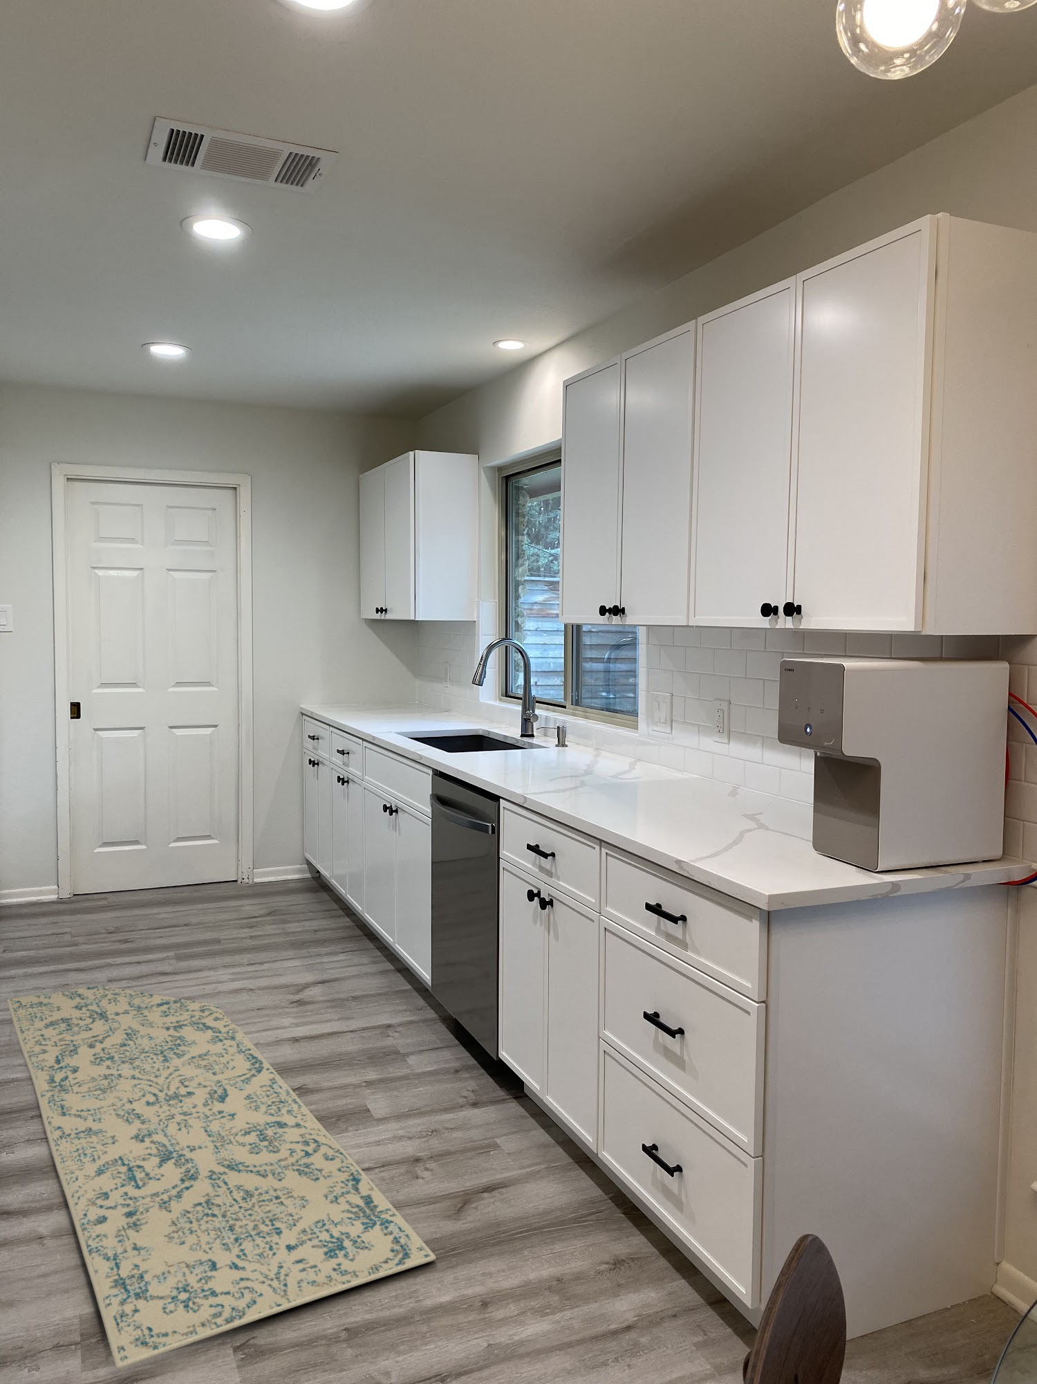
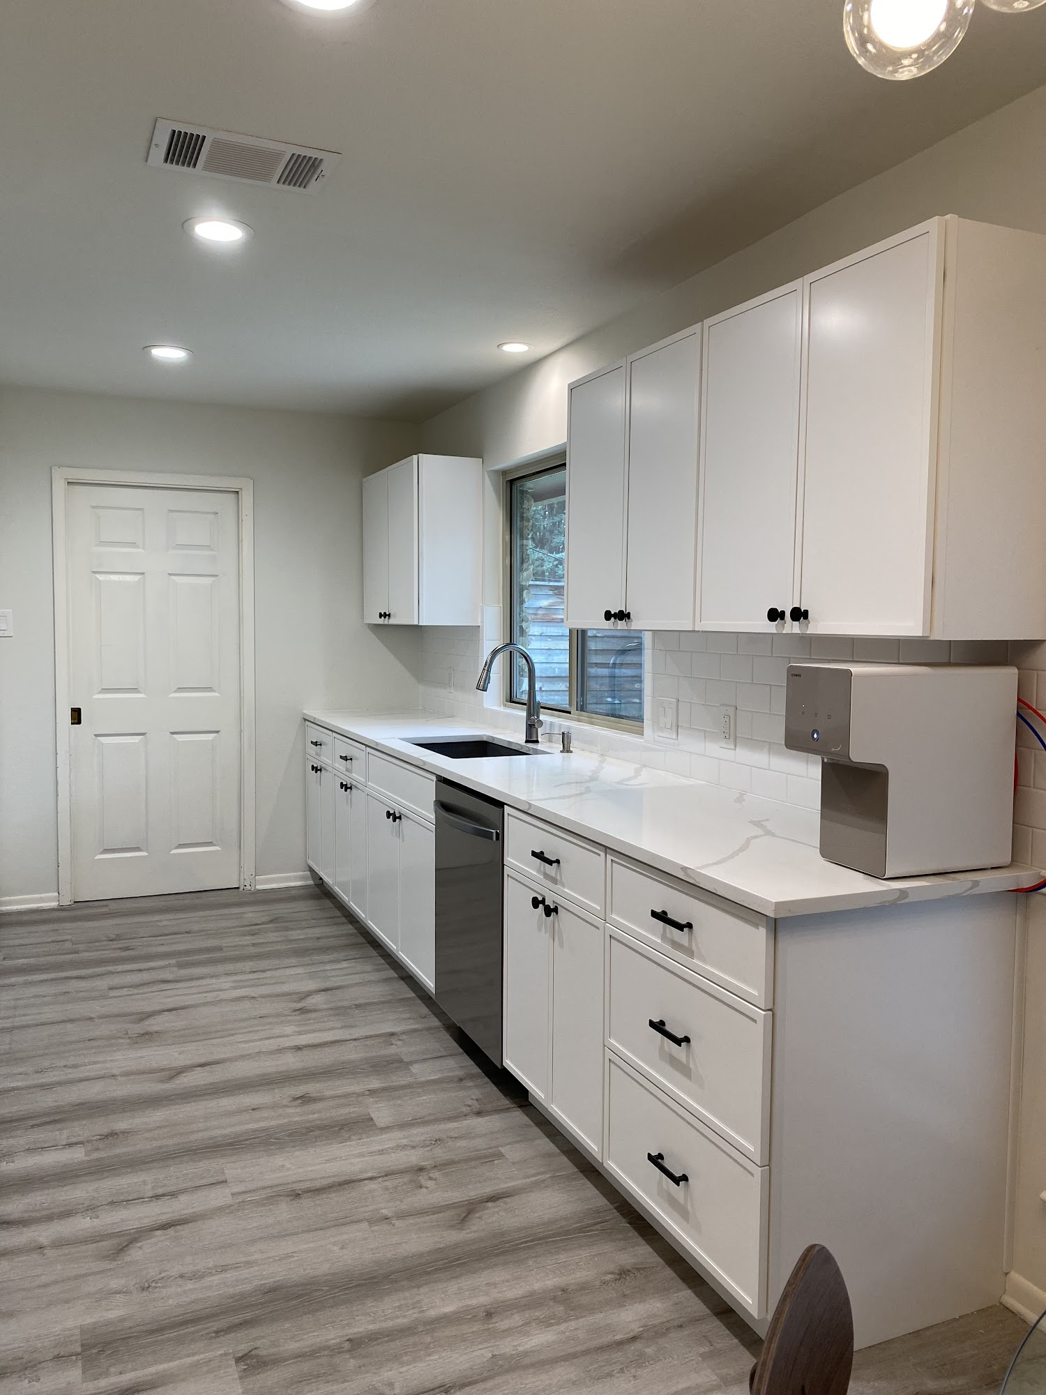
- rug (167, 1095)
